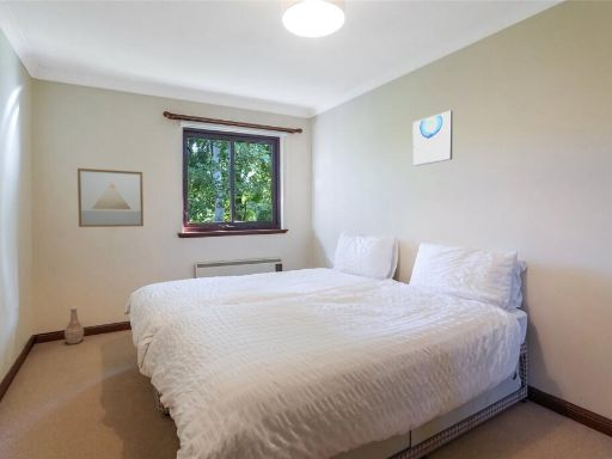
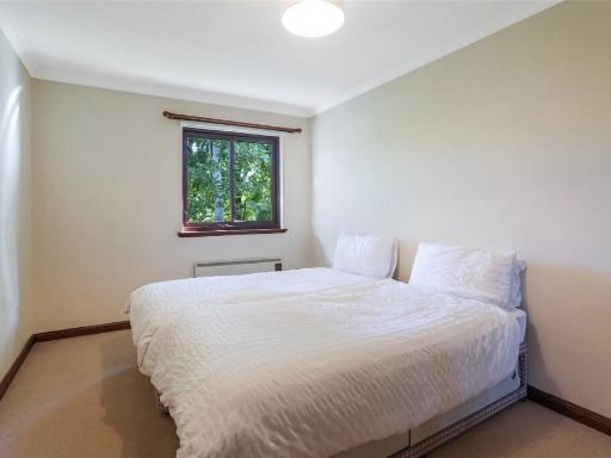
- wall art (432, 140)
- vase (74, 324)
- wall art (111, 198)
